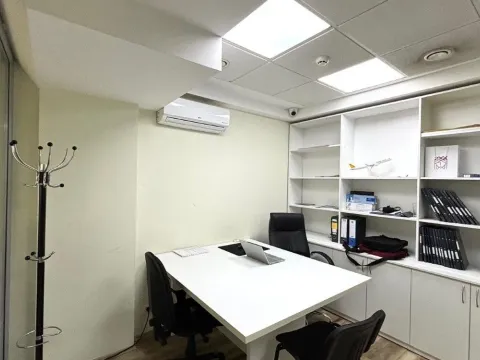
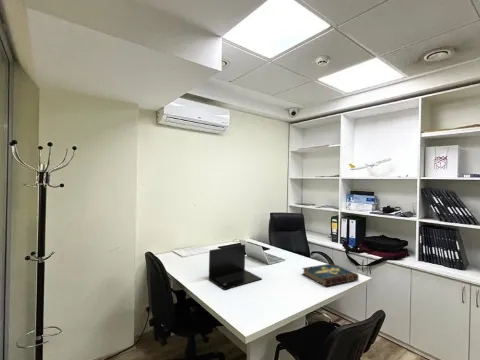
+ laptop (235, 264)
+ book (329, 274)
